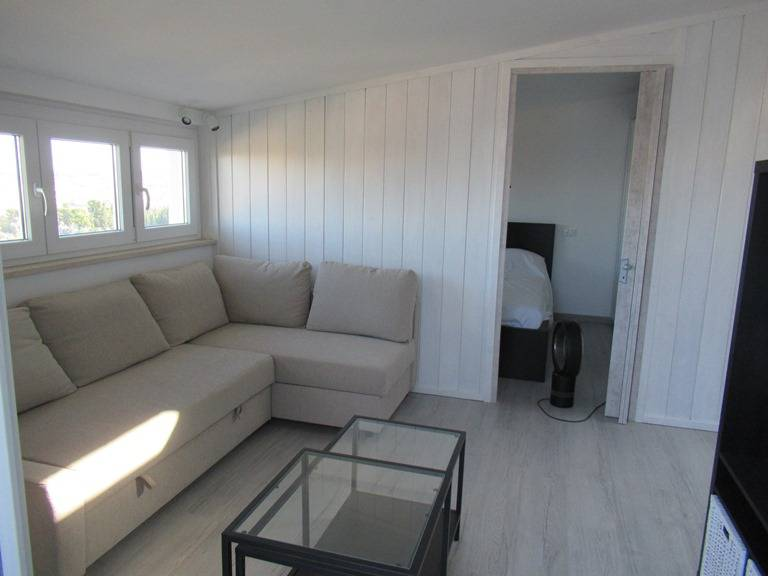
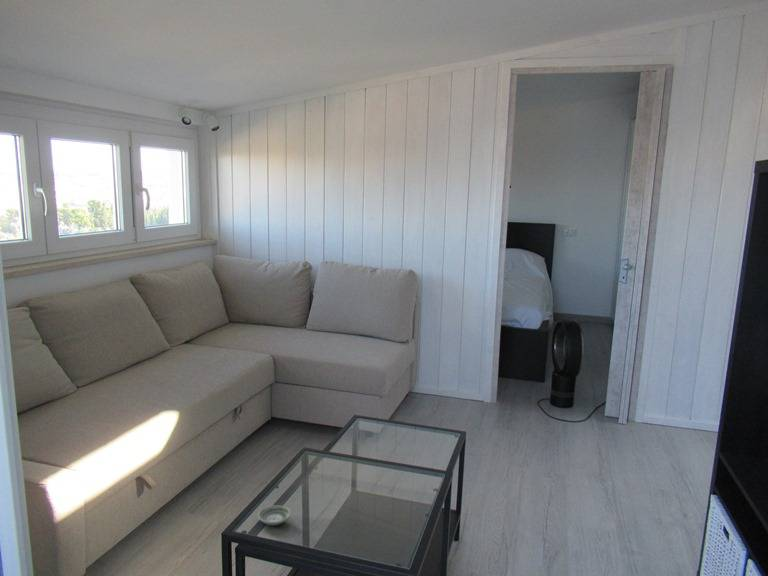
+ saucer (274, 517)
